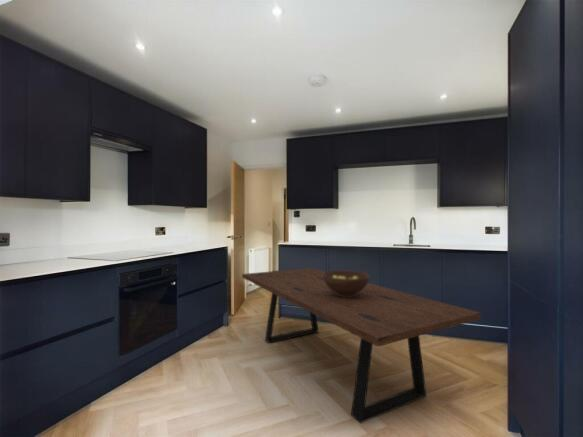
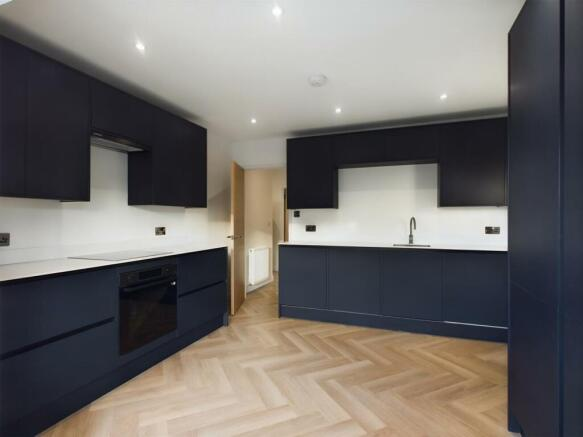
- dining table (332, 323)
- fruit bowl (345, 284)
